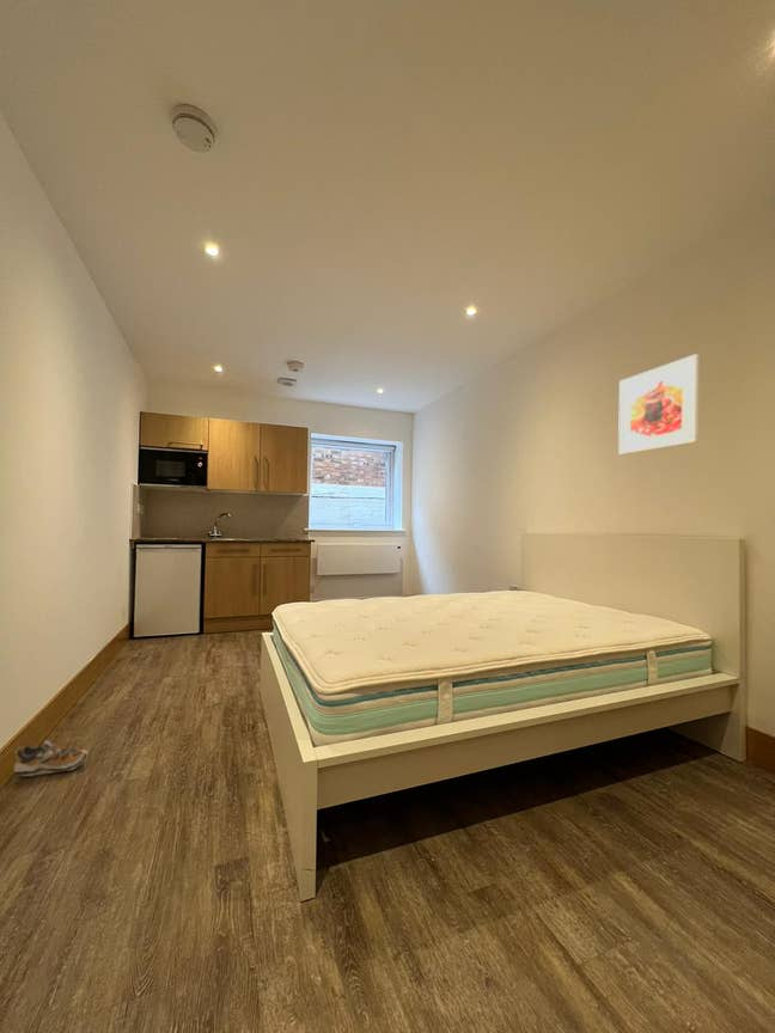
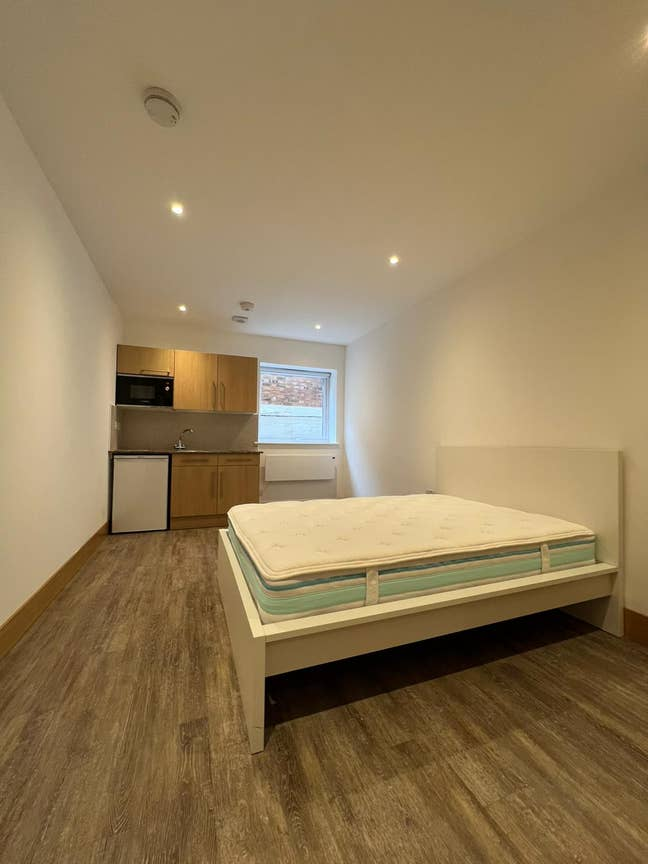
- shoe (51, 753)
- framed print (654, 408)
